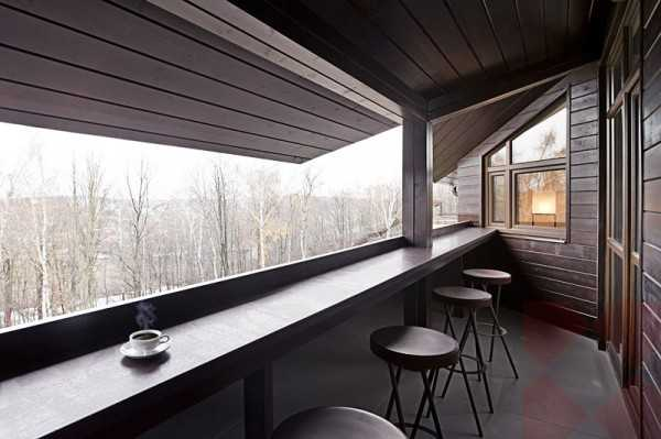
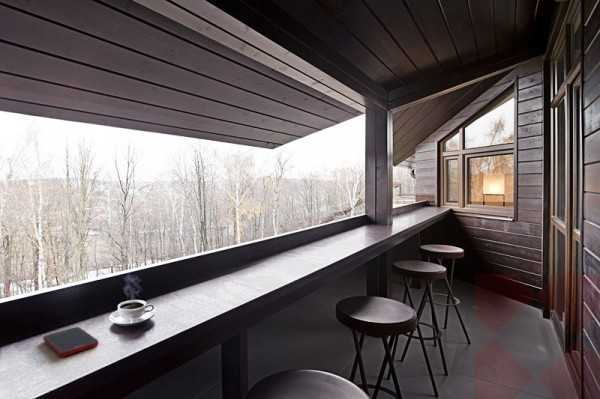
+ cell phone (70, 340)
